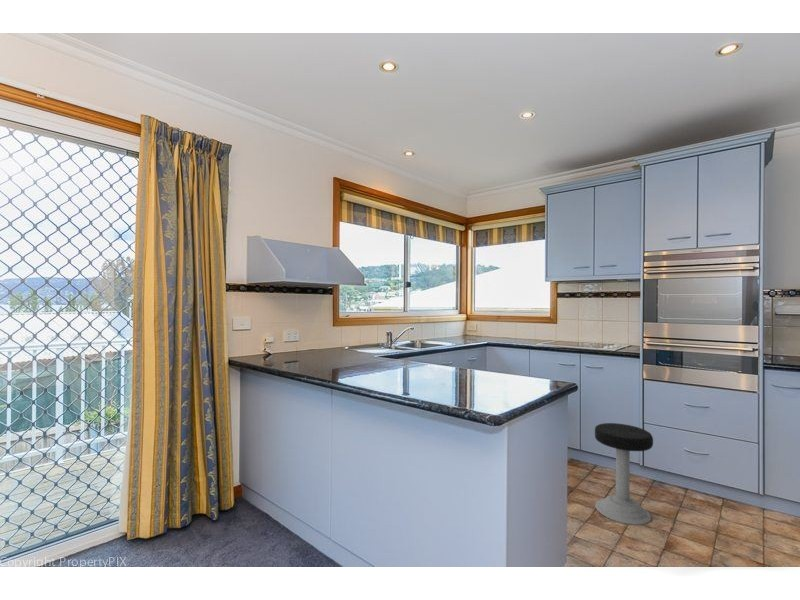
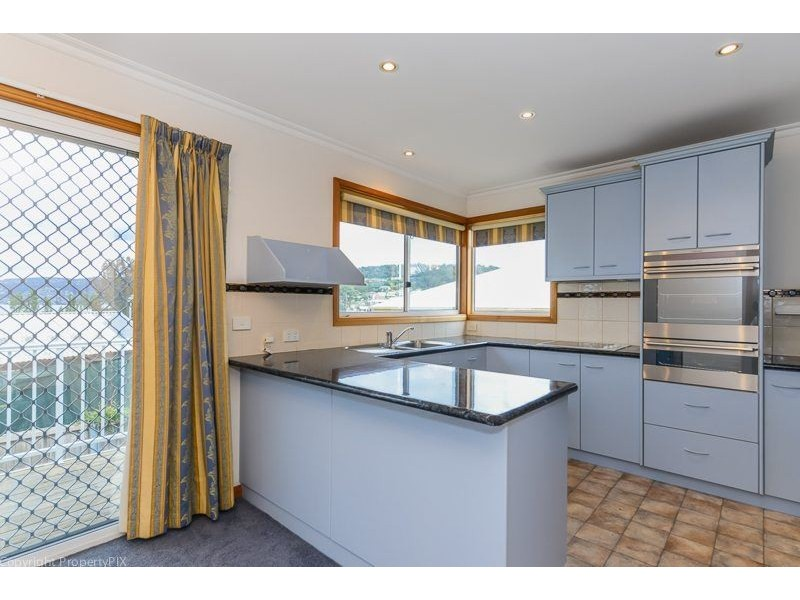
- stool (622, 471)
